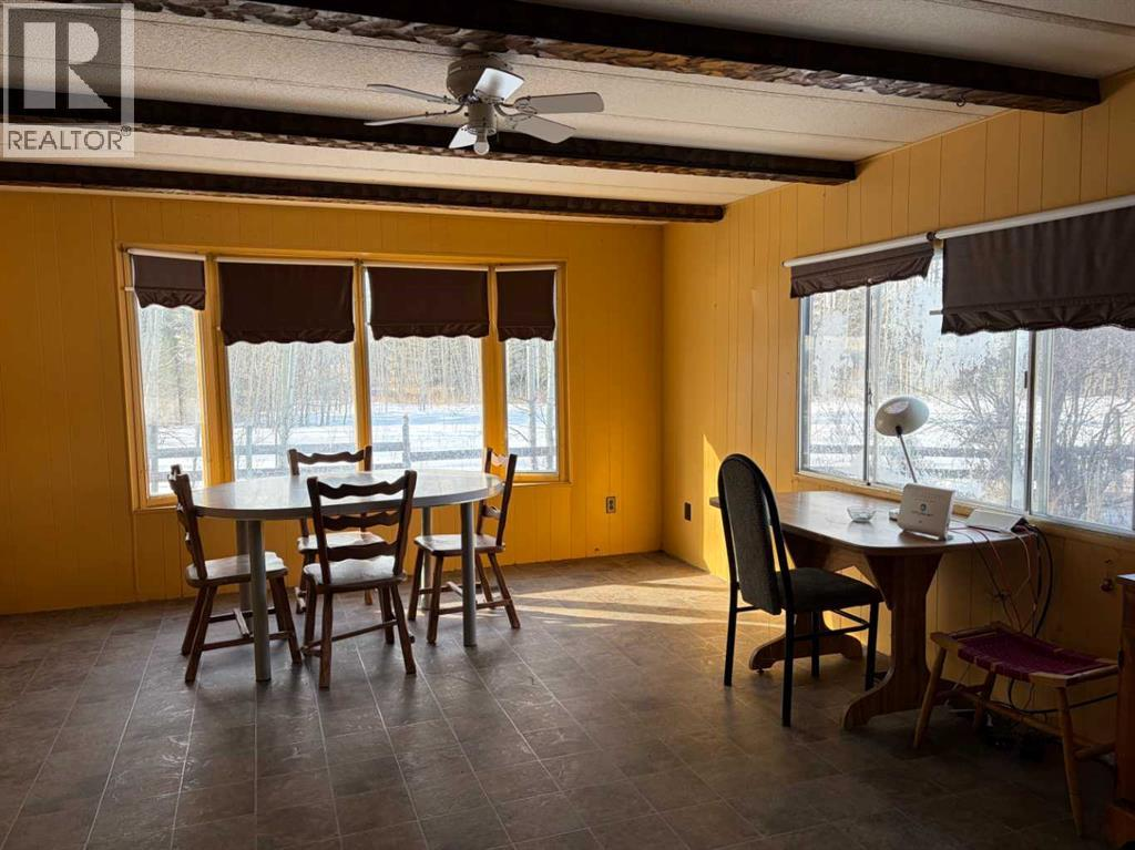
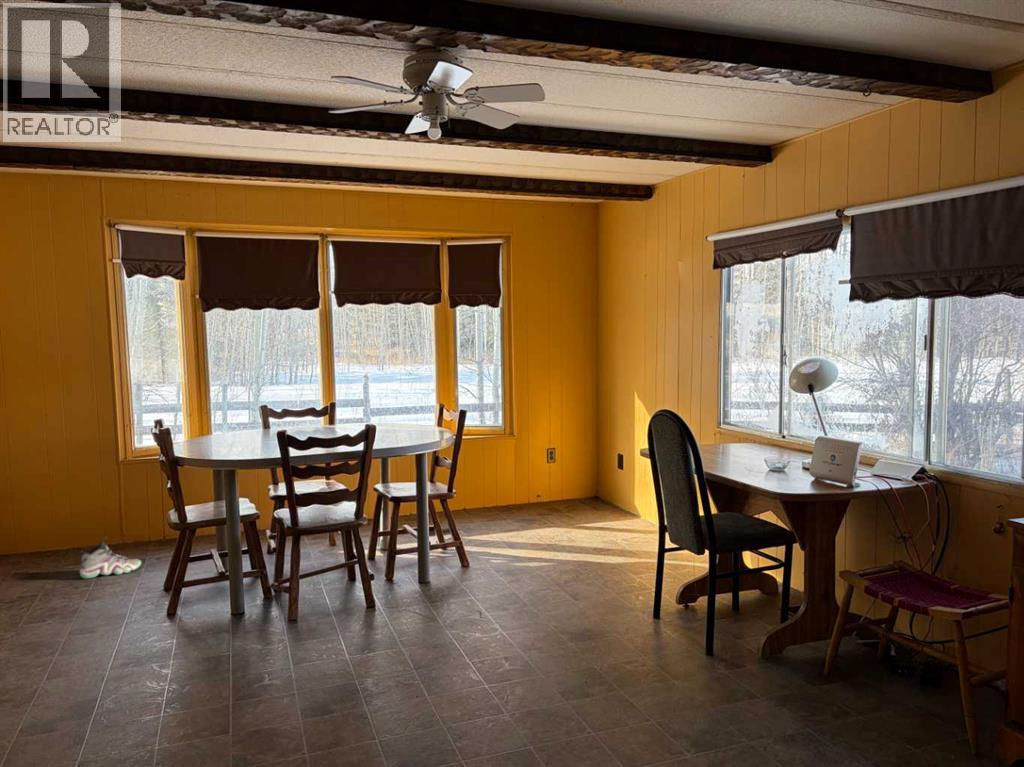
+ sneaker (110, 554)
